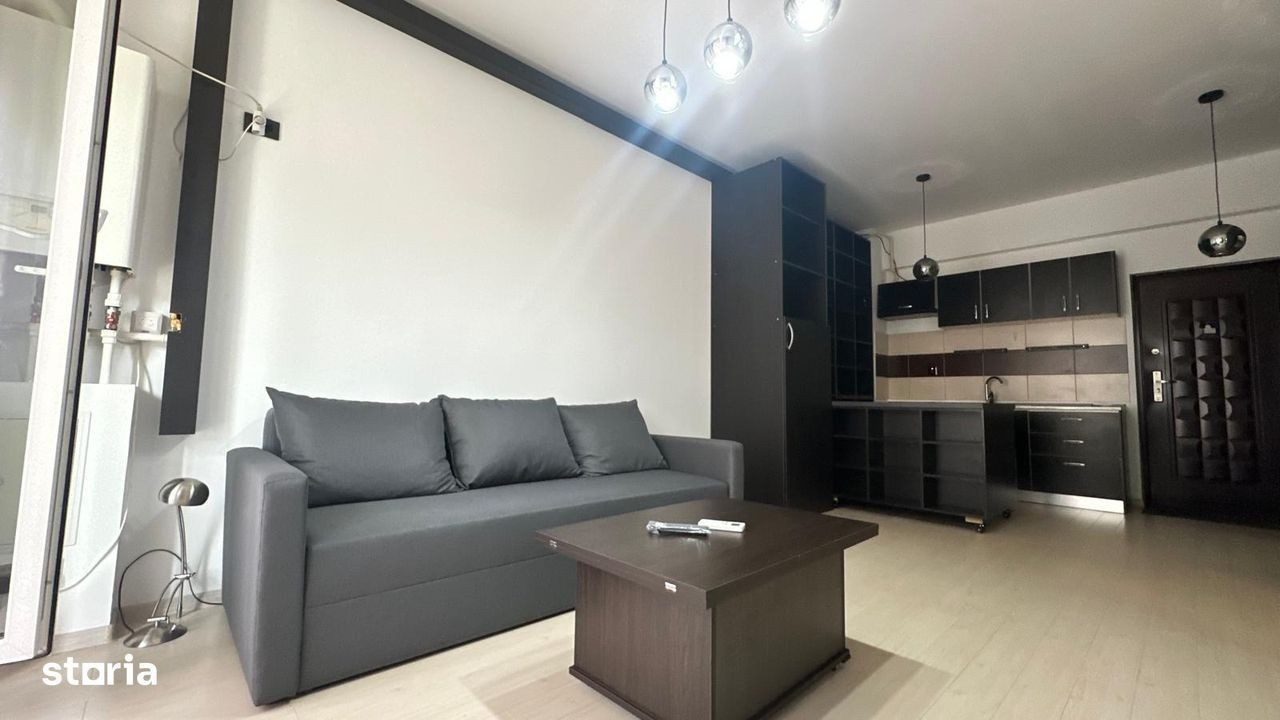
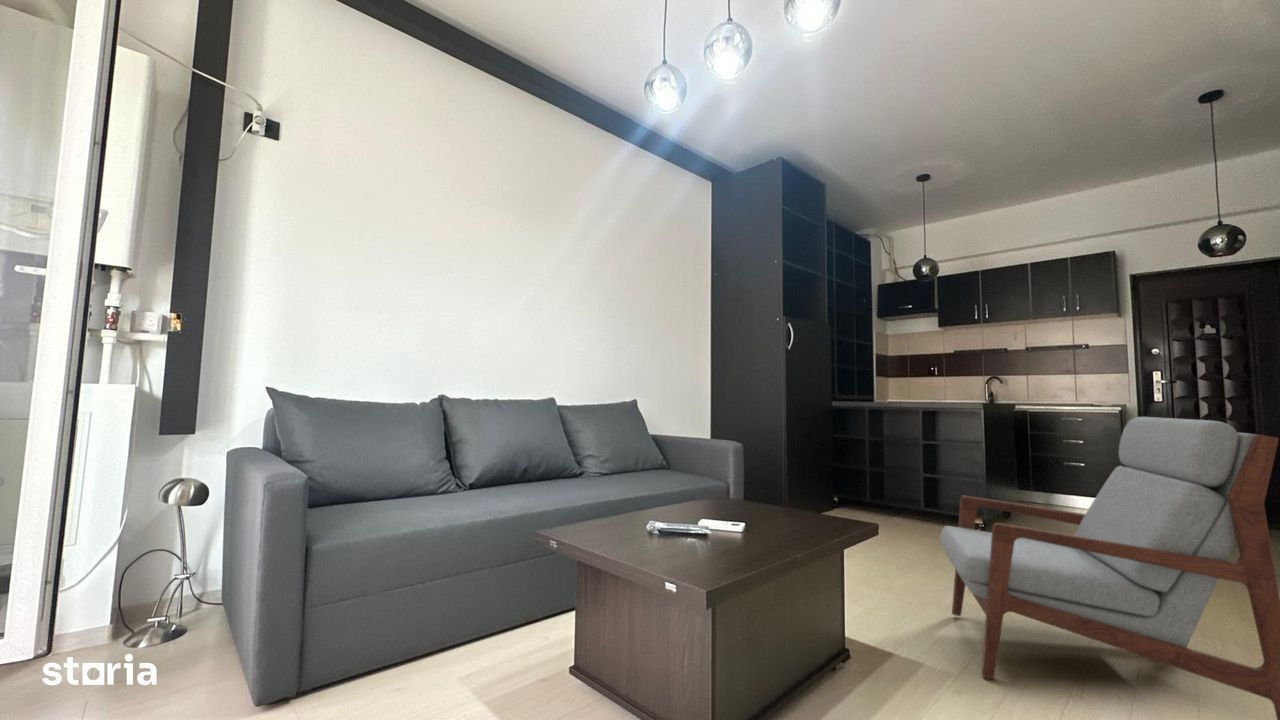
+ armchair (1075, 536)
